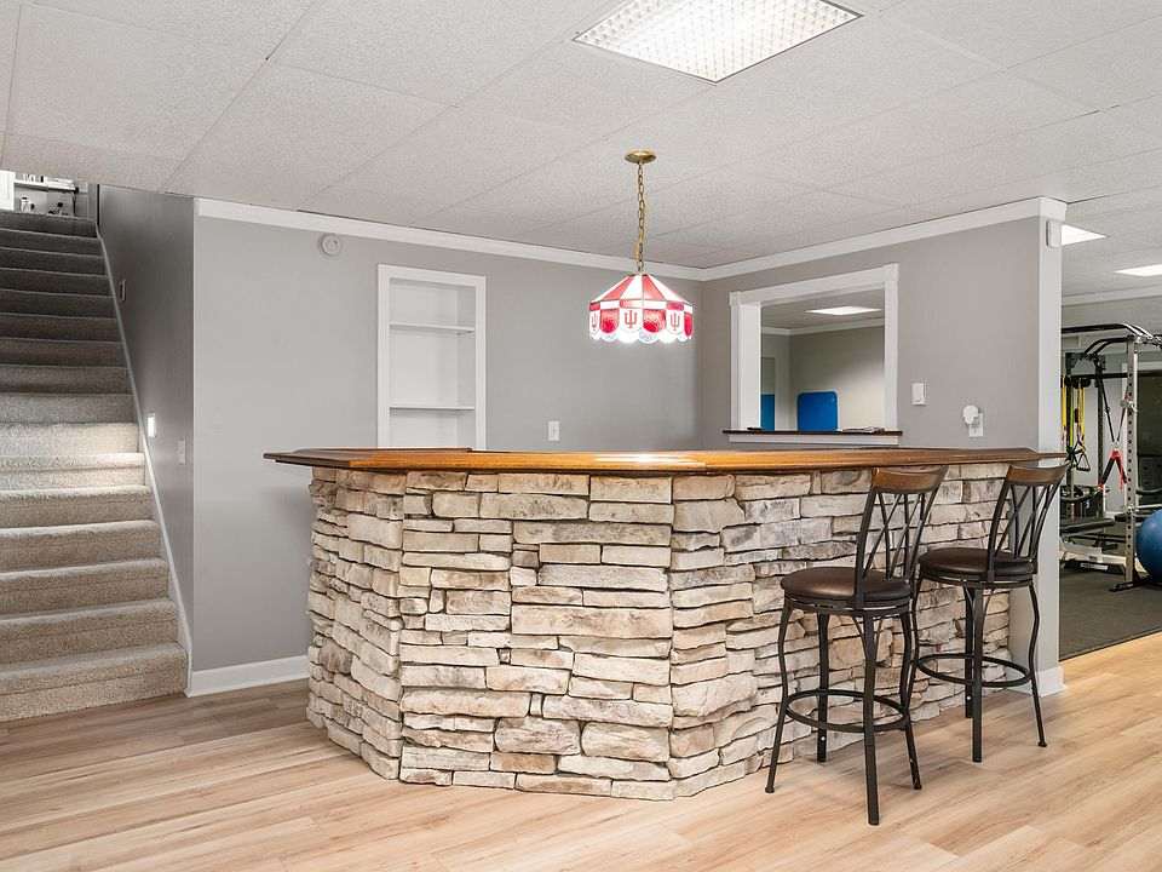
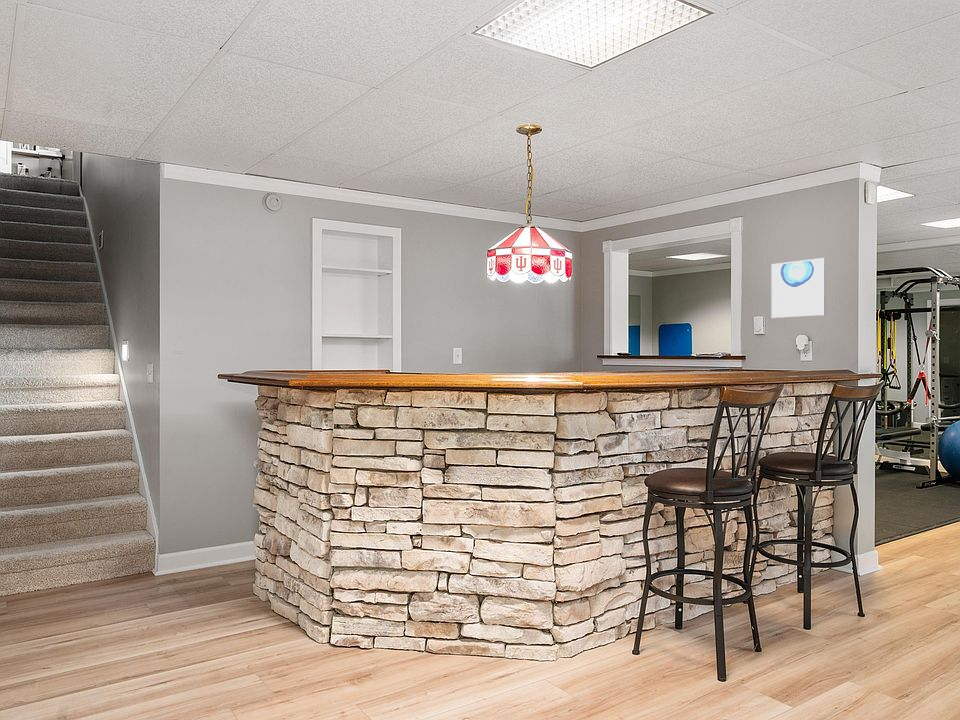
+ wall art (797, 288)
